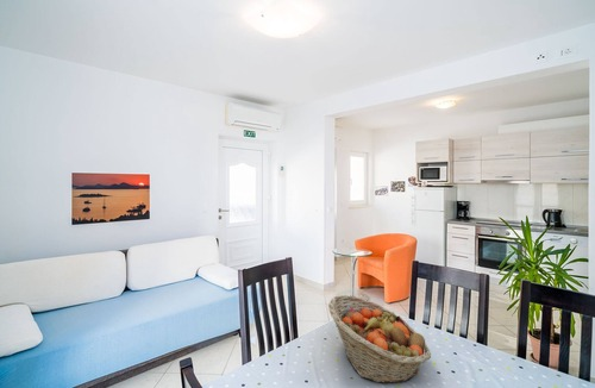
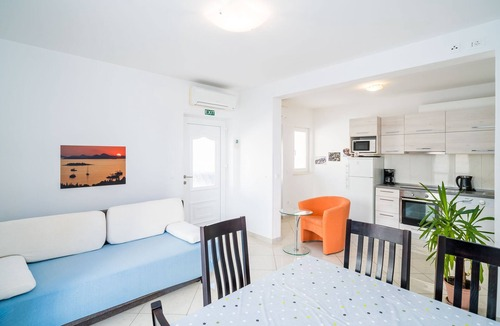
- fruit basket (375, 332)
